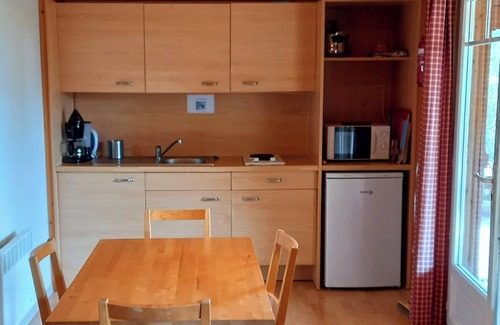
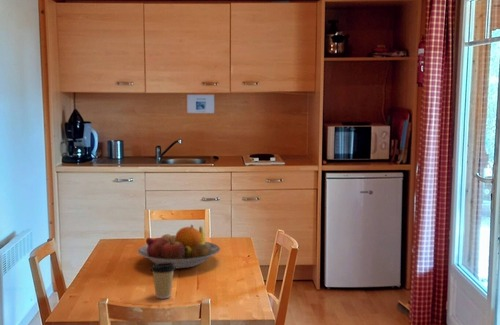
+ coffee cup (163, 280)
+ fruit bowl (179, 246)
